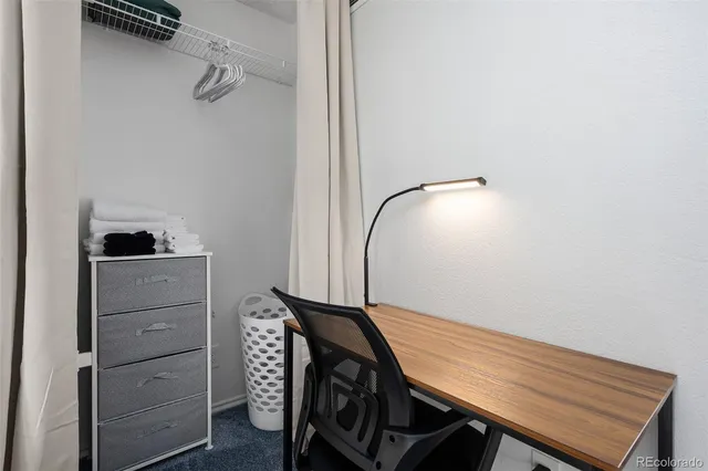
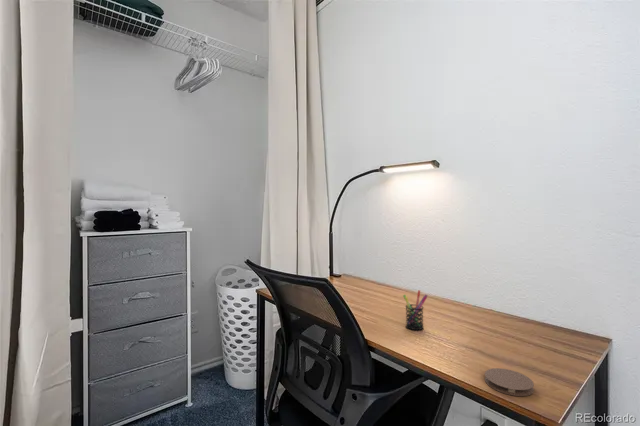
+ coaster (508, 381)
+ pen holder (413, 308)
